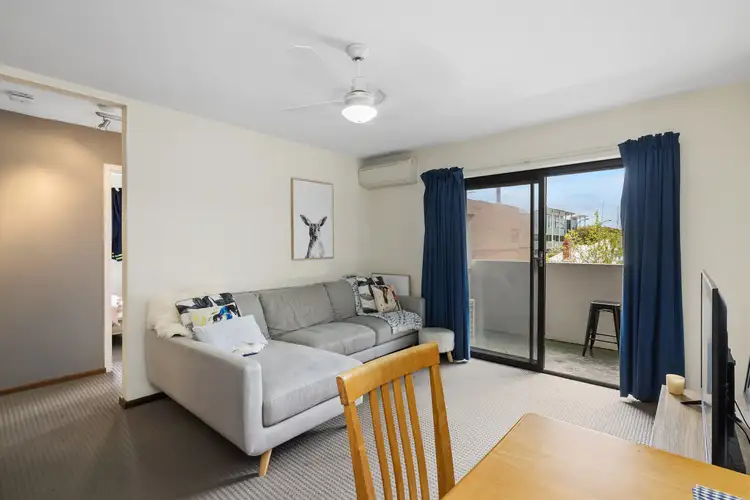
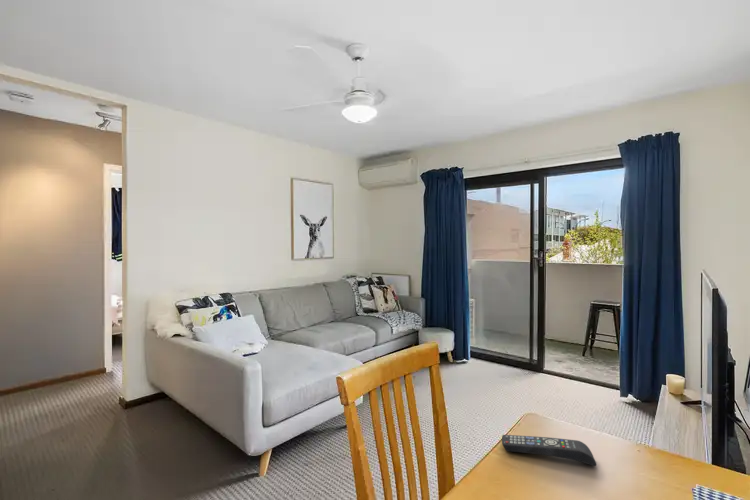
+ remote control (546, 447)
